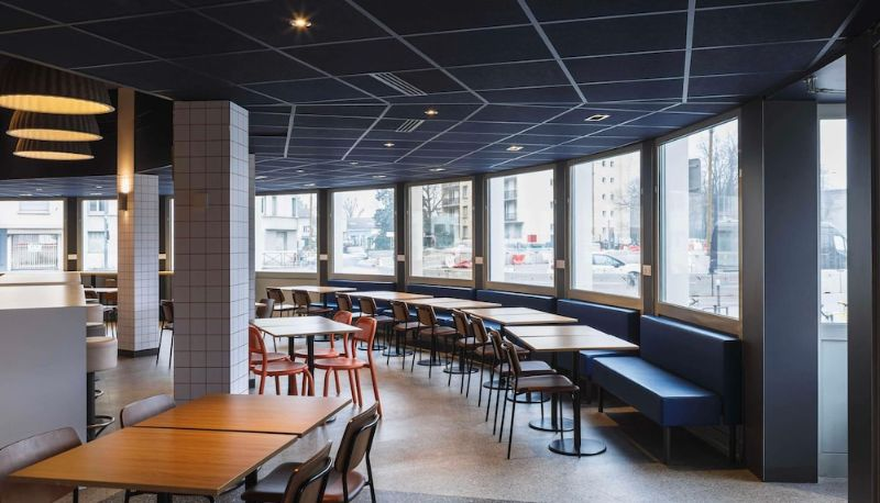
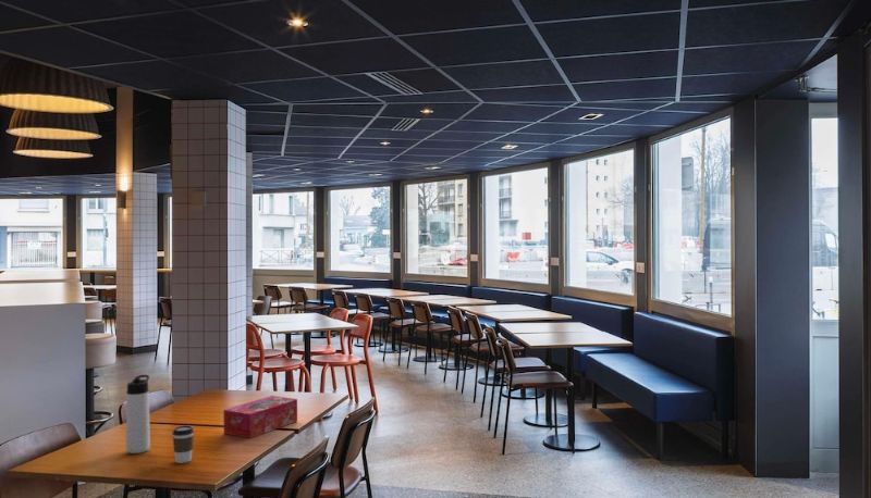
+ coffee cup (183, 444)
+ tissue box (261, 415)
+ thermos bottle (139, 413)
